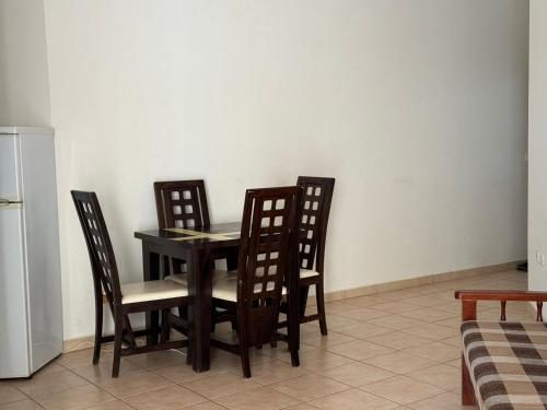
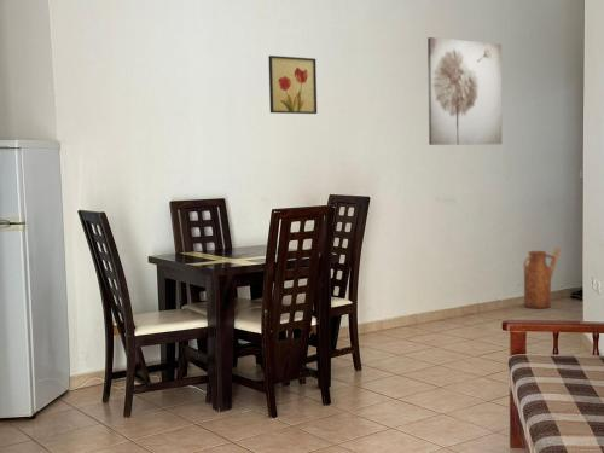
+ watering can (541, 277)
+ wall art (466, 93)
+ wall art (292, 85)
